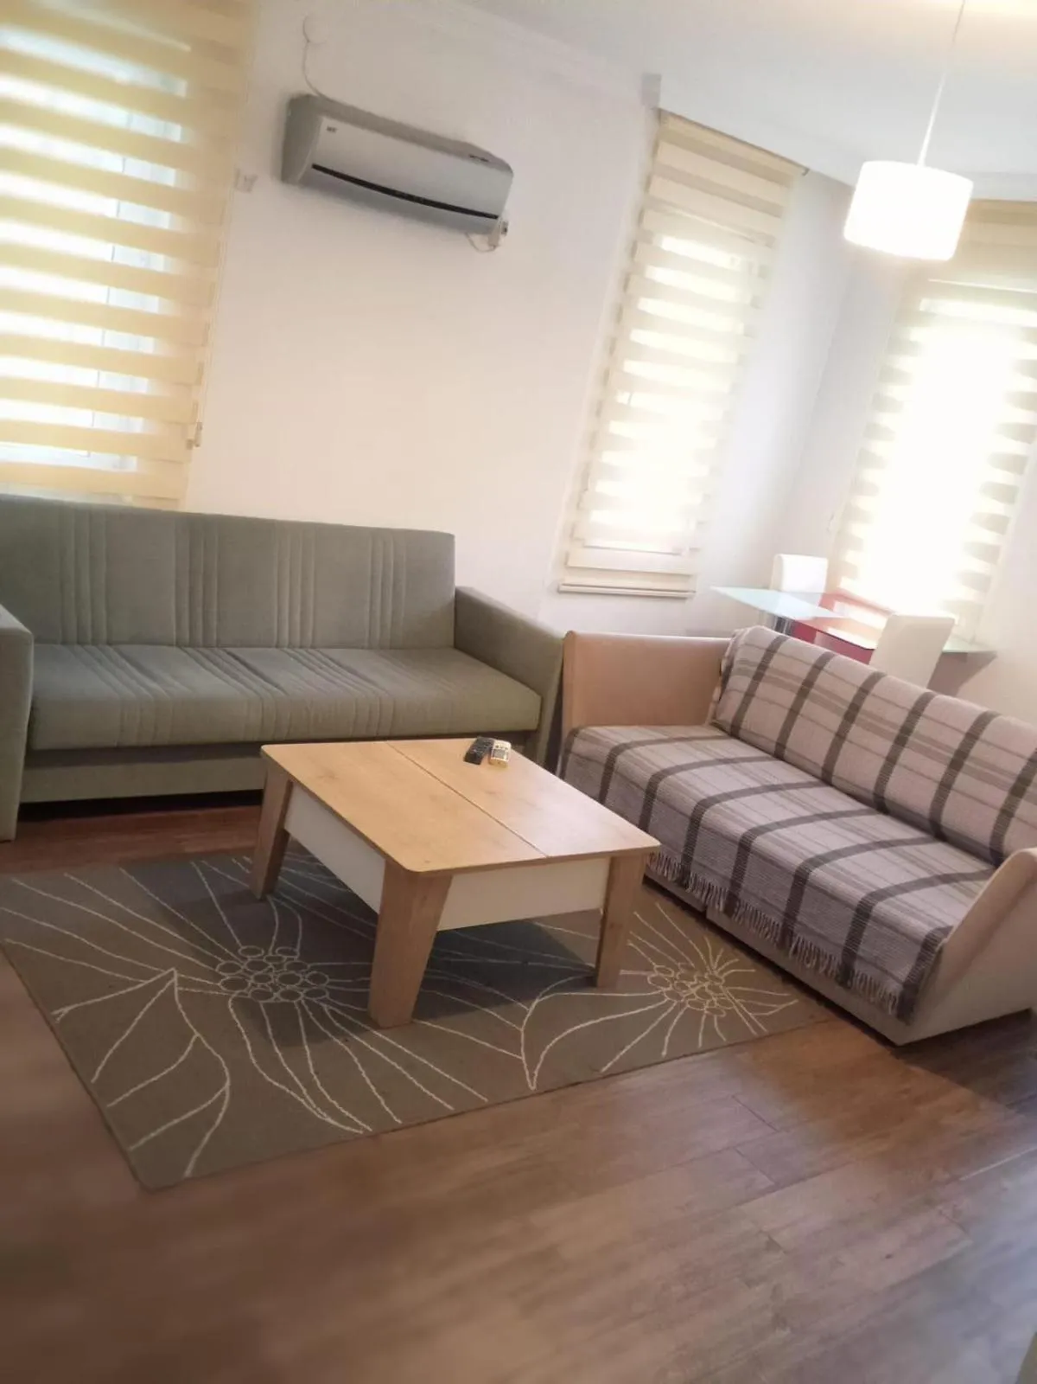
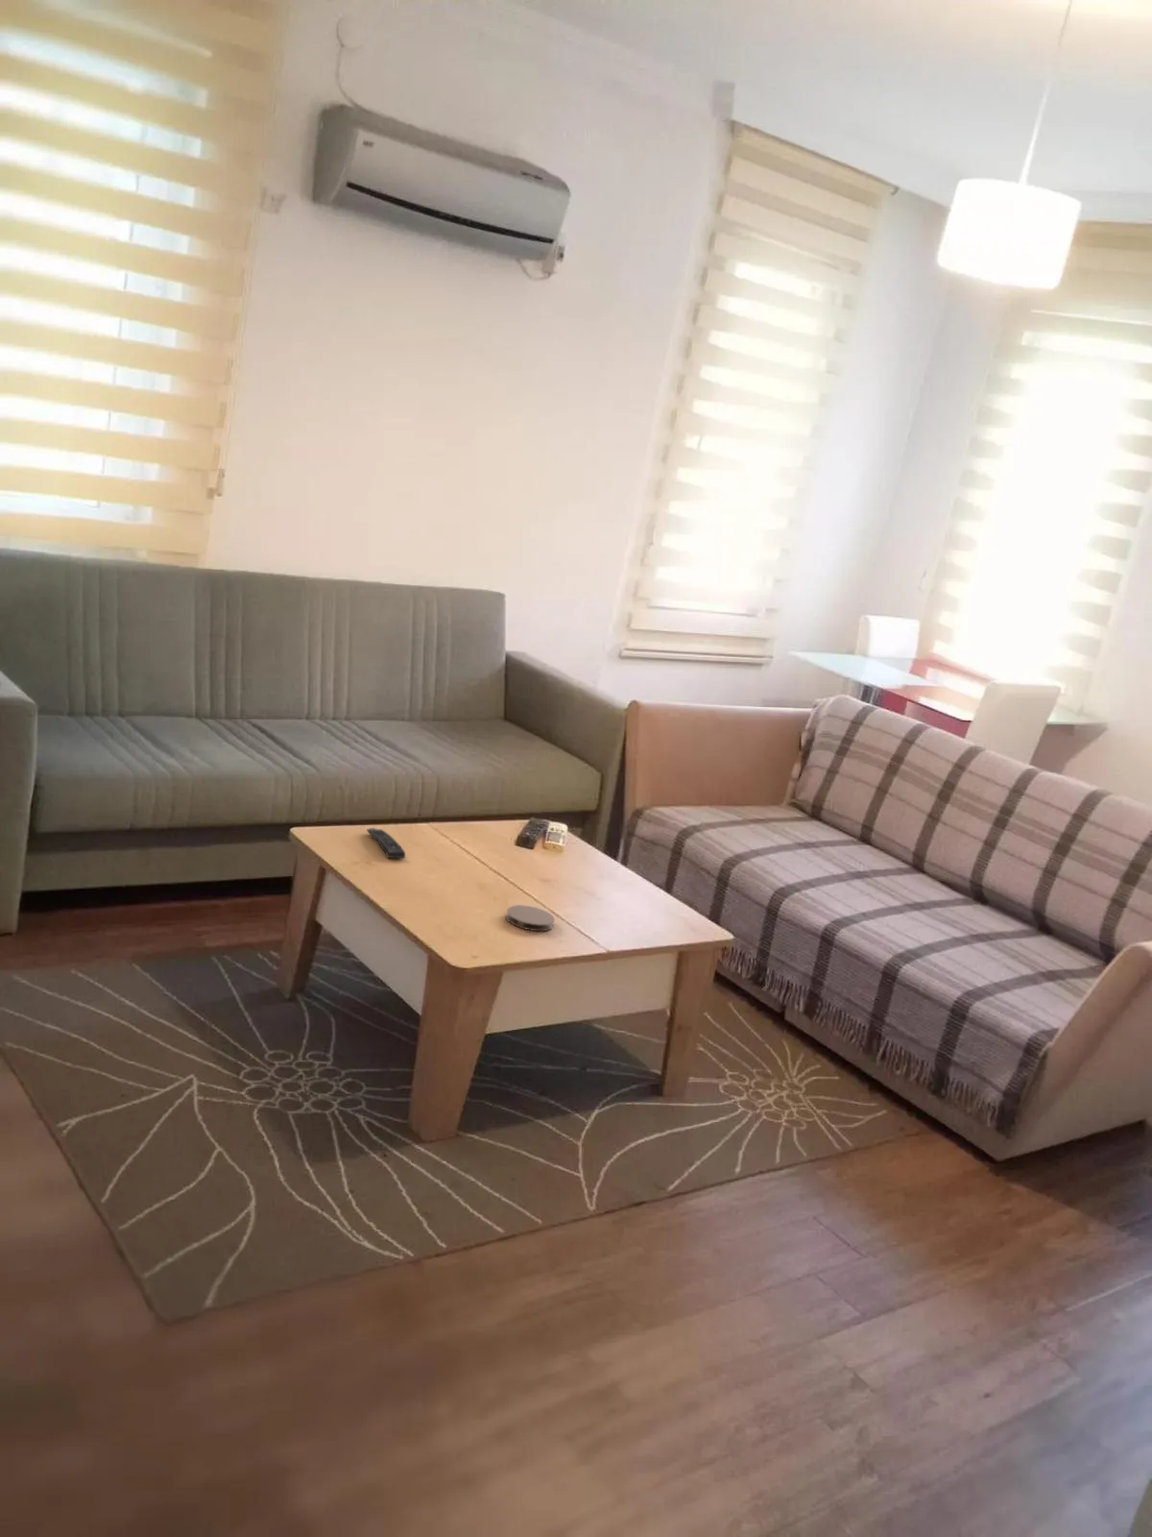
+ coaster (530, 917)
+ remote control (384, 841)
